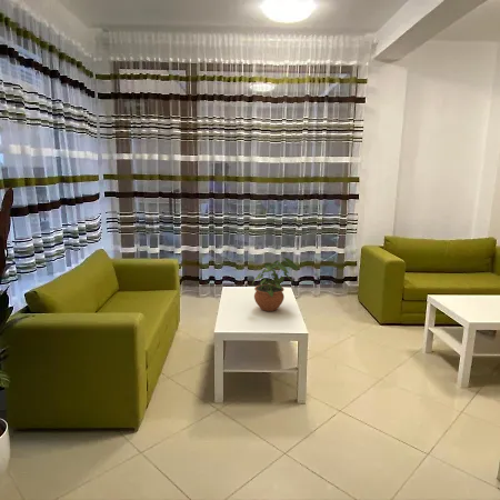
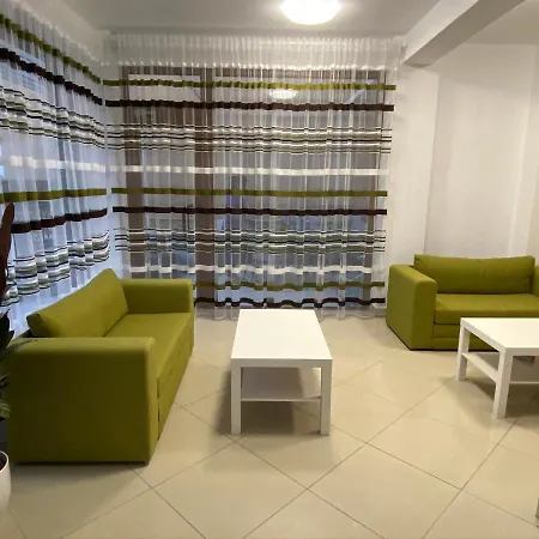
- potted plant (276, 282)
